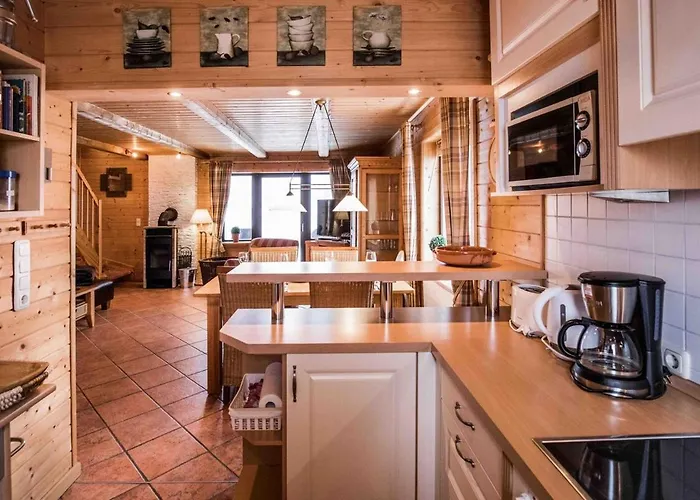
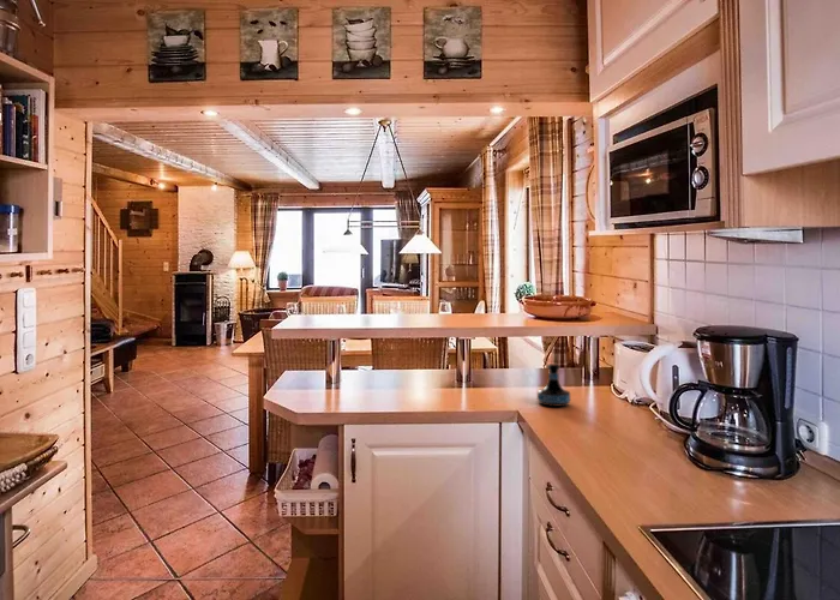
+ tequila bottle (553, 383)
